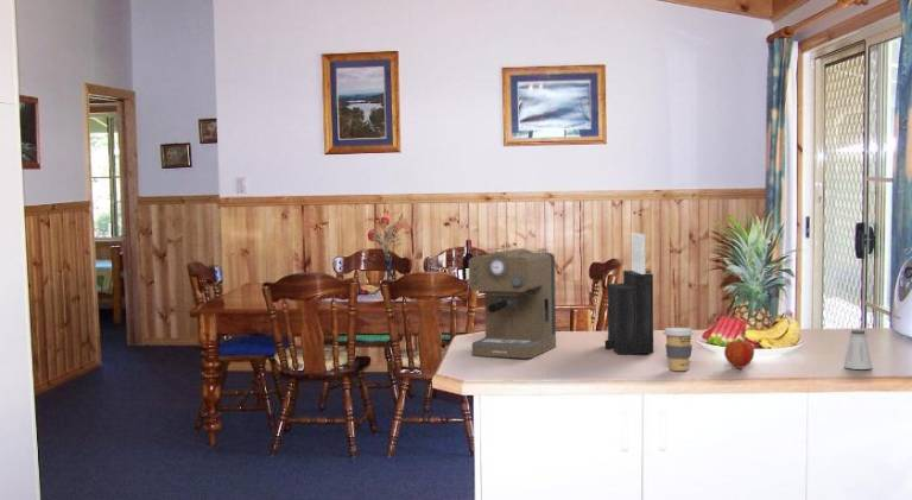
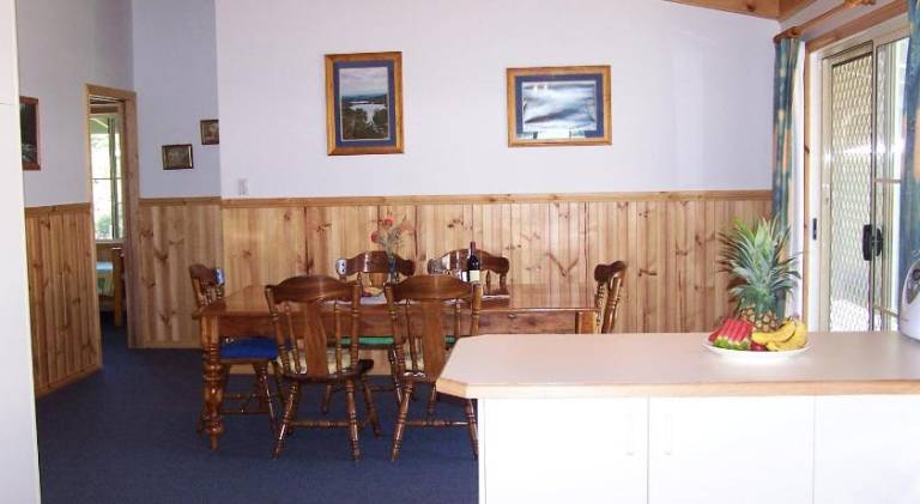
- saltshaker (857, 348)
- coffee maker (517, 300)
- coffee cup (678, 349)
- apple (739, 353)
- knife block (626, 291)
